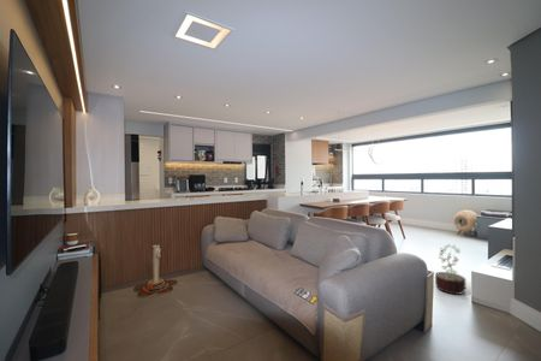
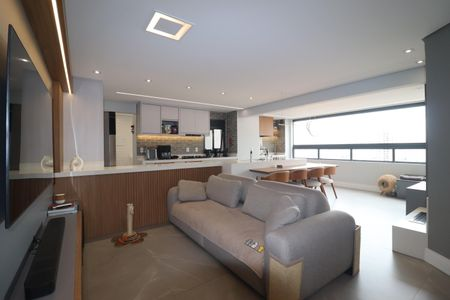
- decorative plant (448, 266)
